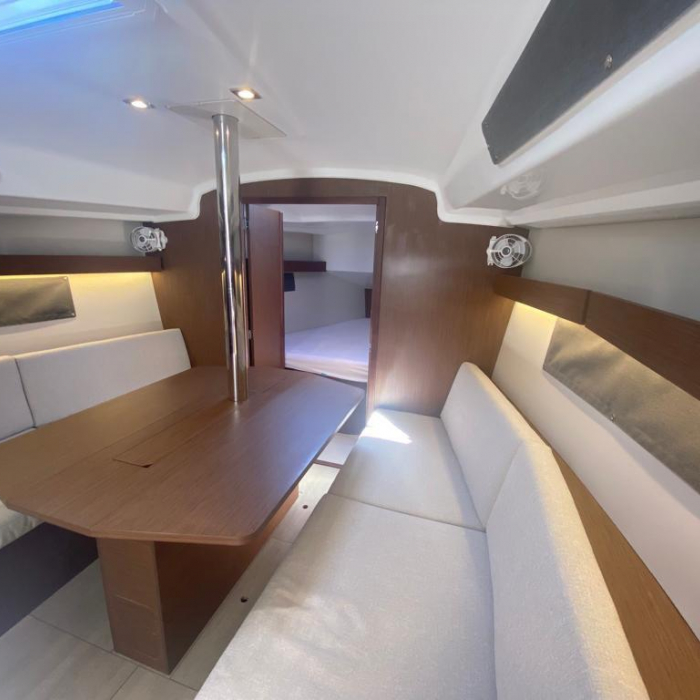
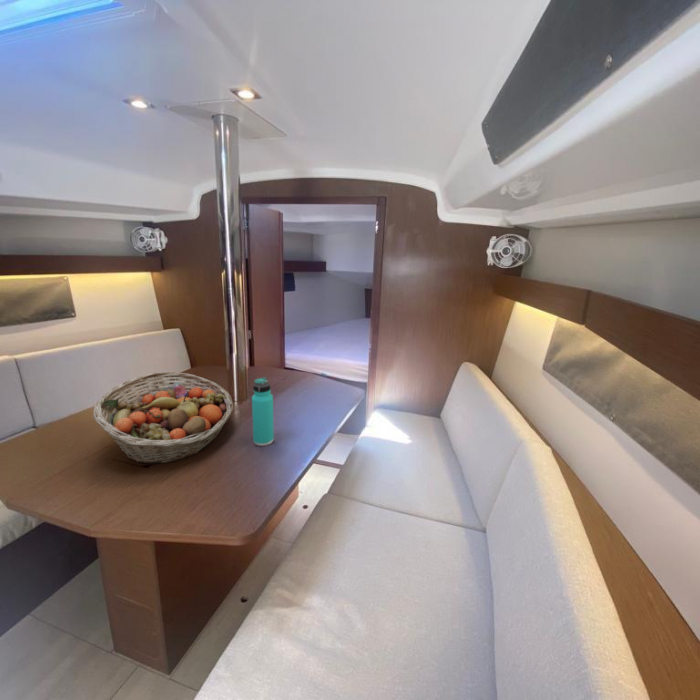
+ fruit basket (171, 413)
+ thermos bottle (262, 410)
